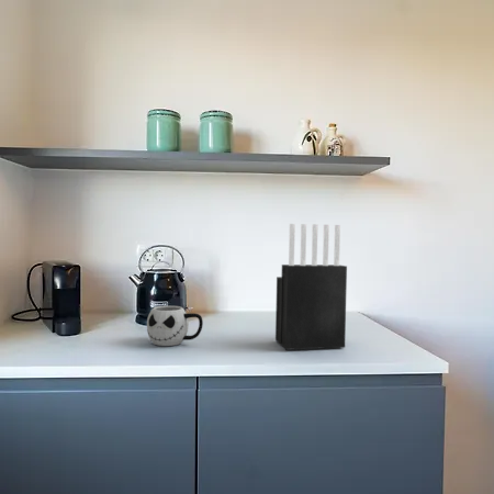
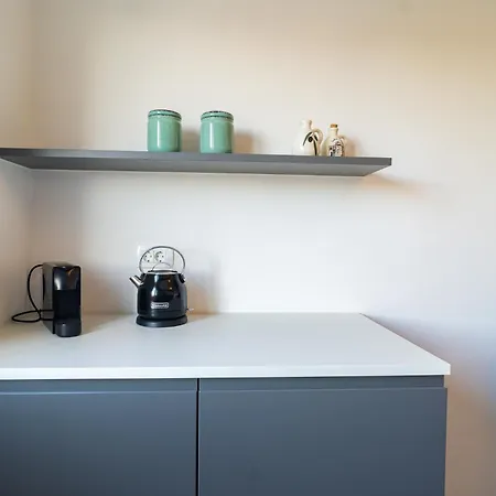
- knife block (308, 283)
- mug (175, 325)
